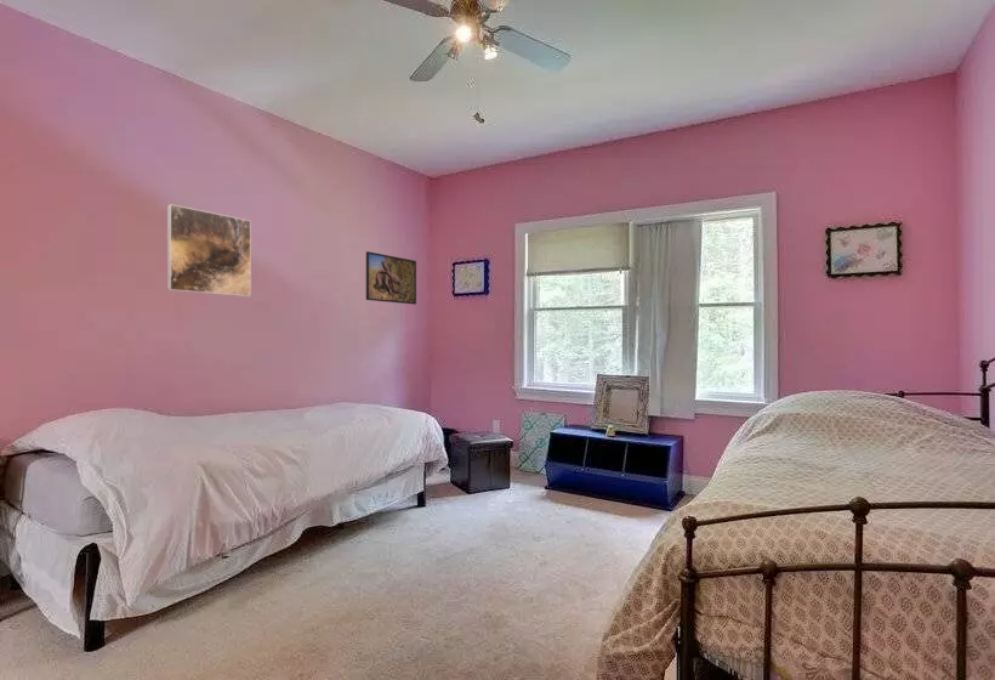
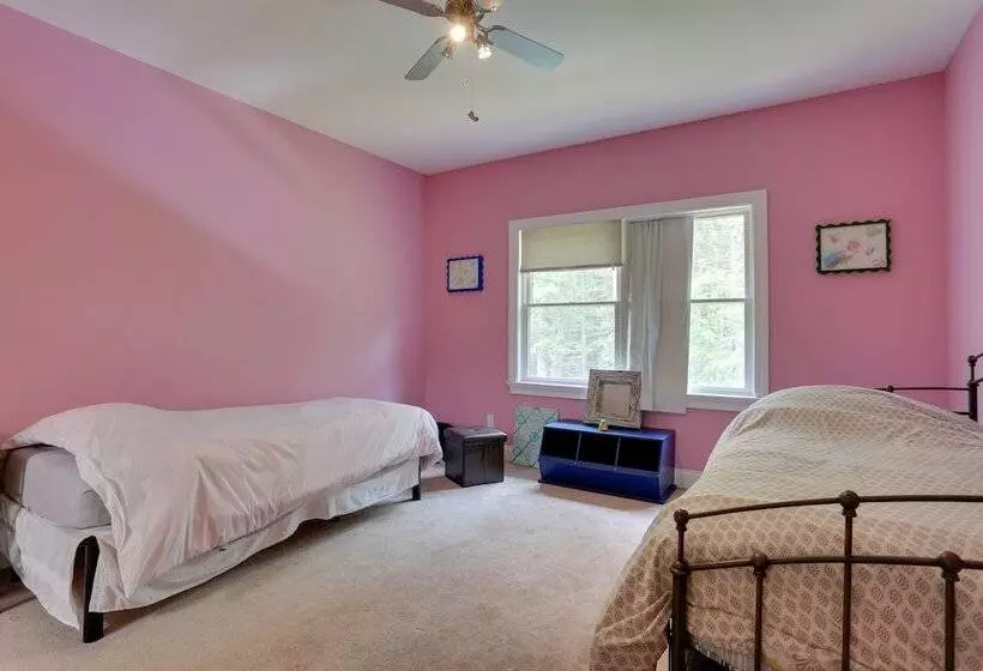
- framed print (392, 279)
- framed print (211, 253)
